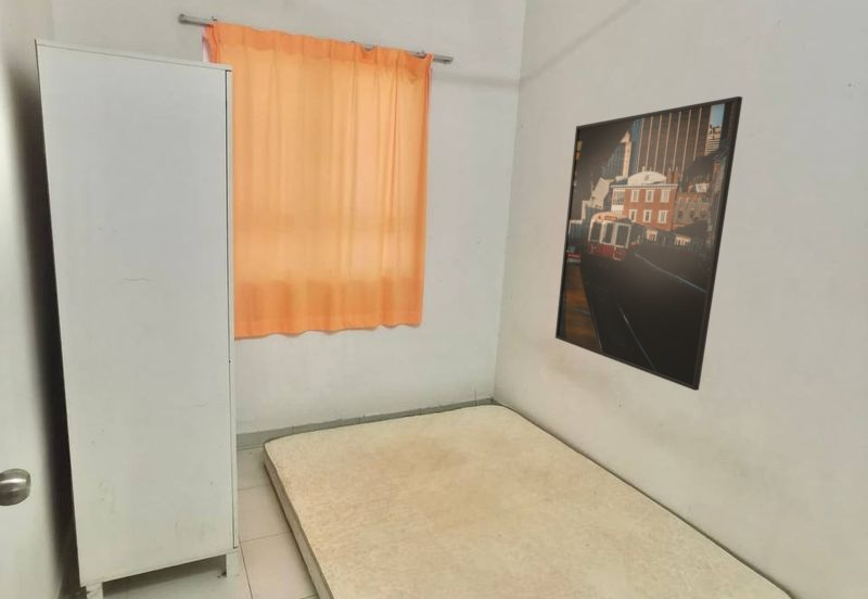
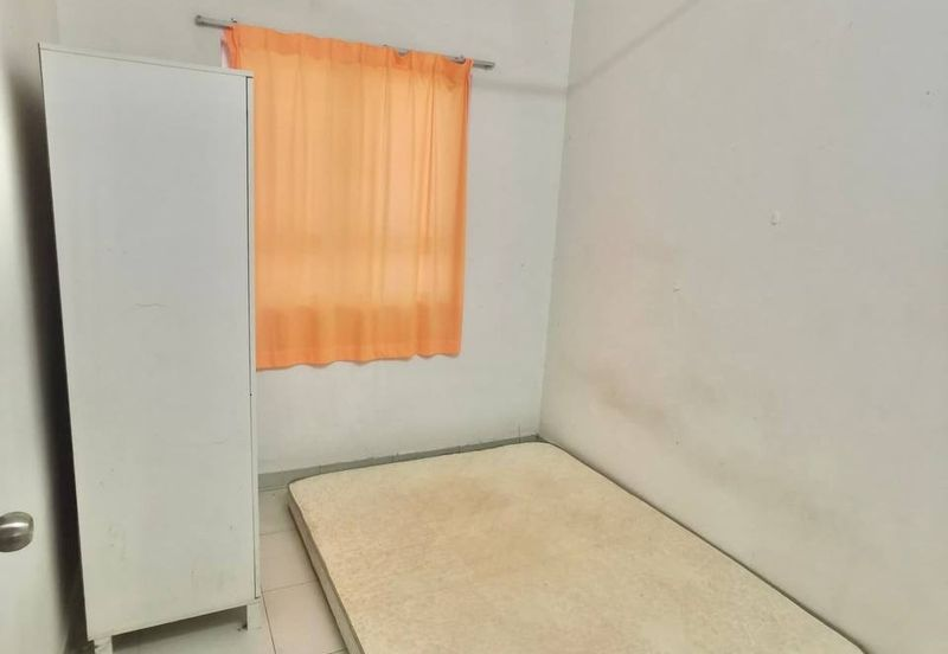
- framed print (629, 241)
